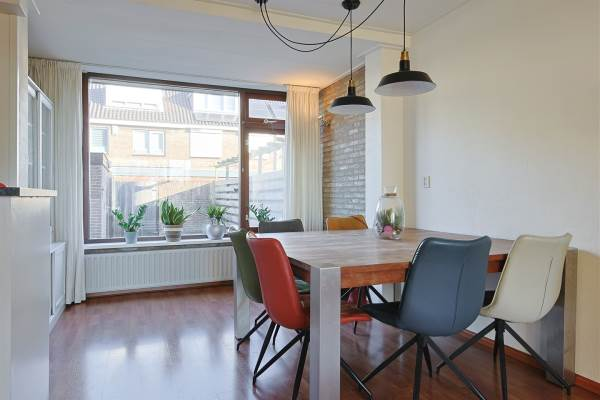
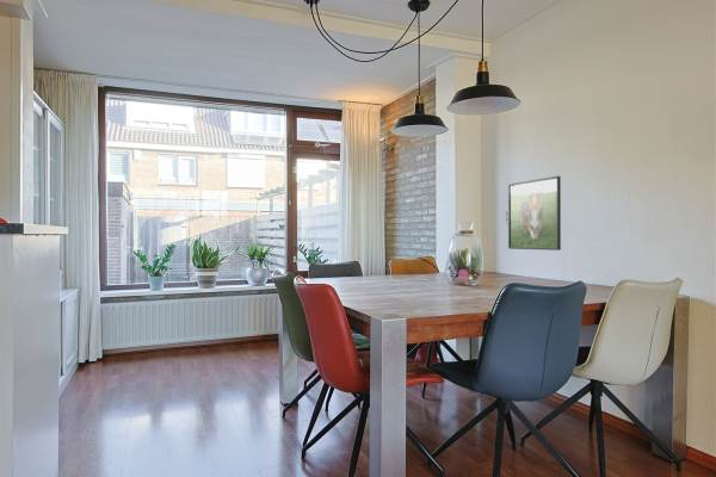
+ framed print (532, 215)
